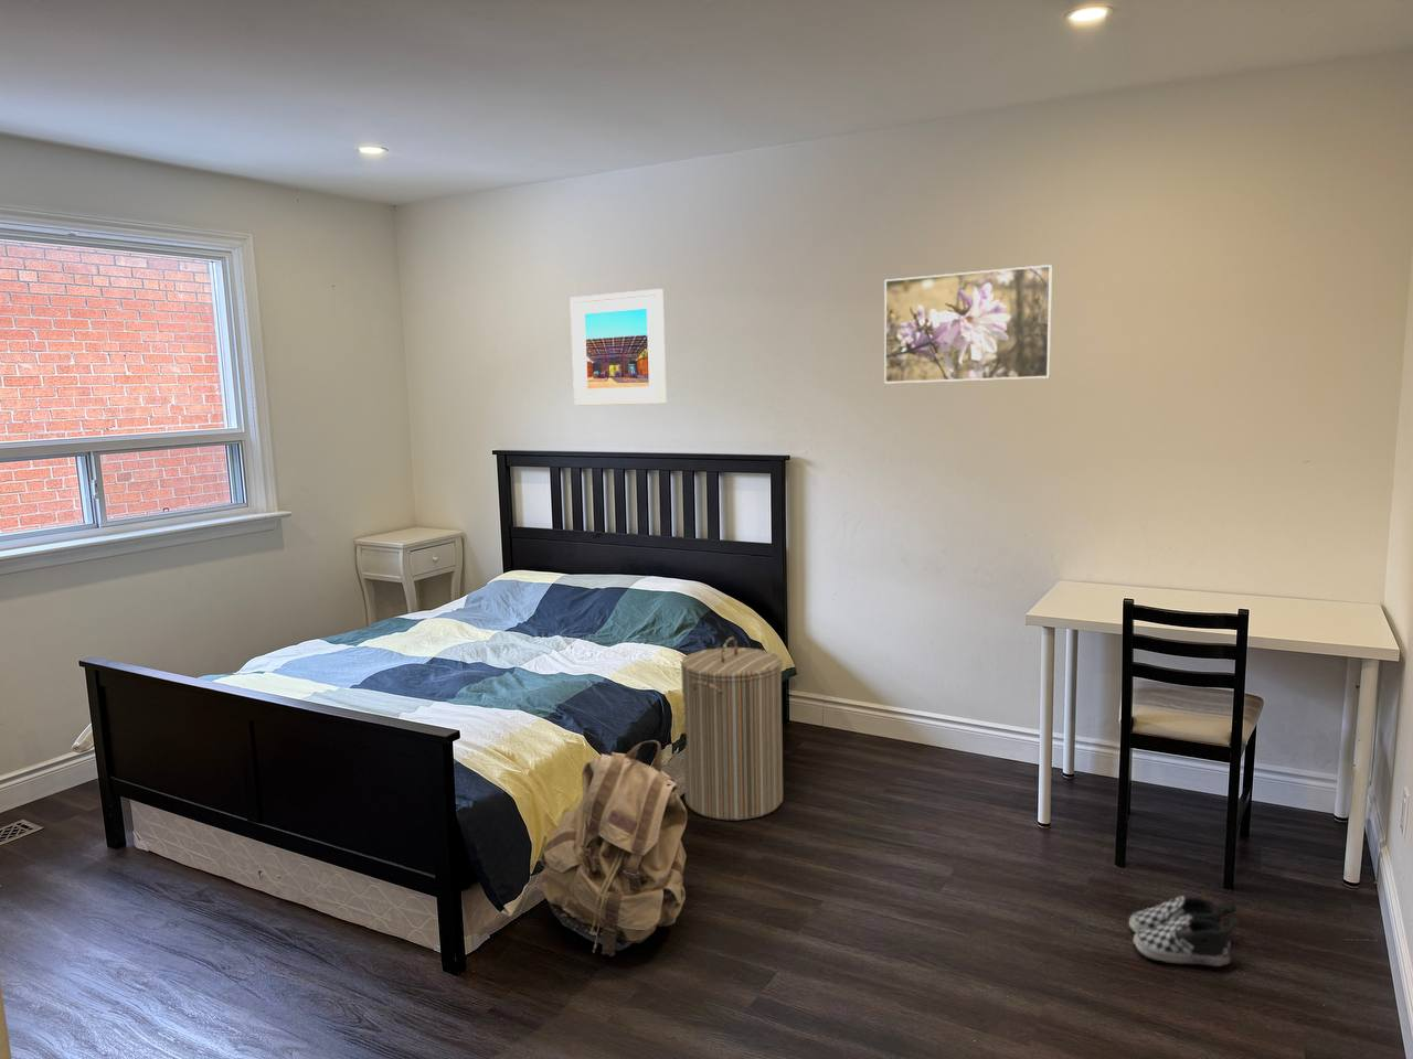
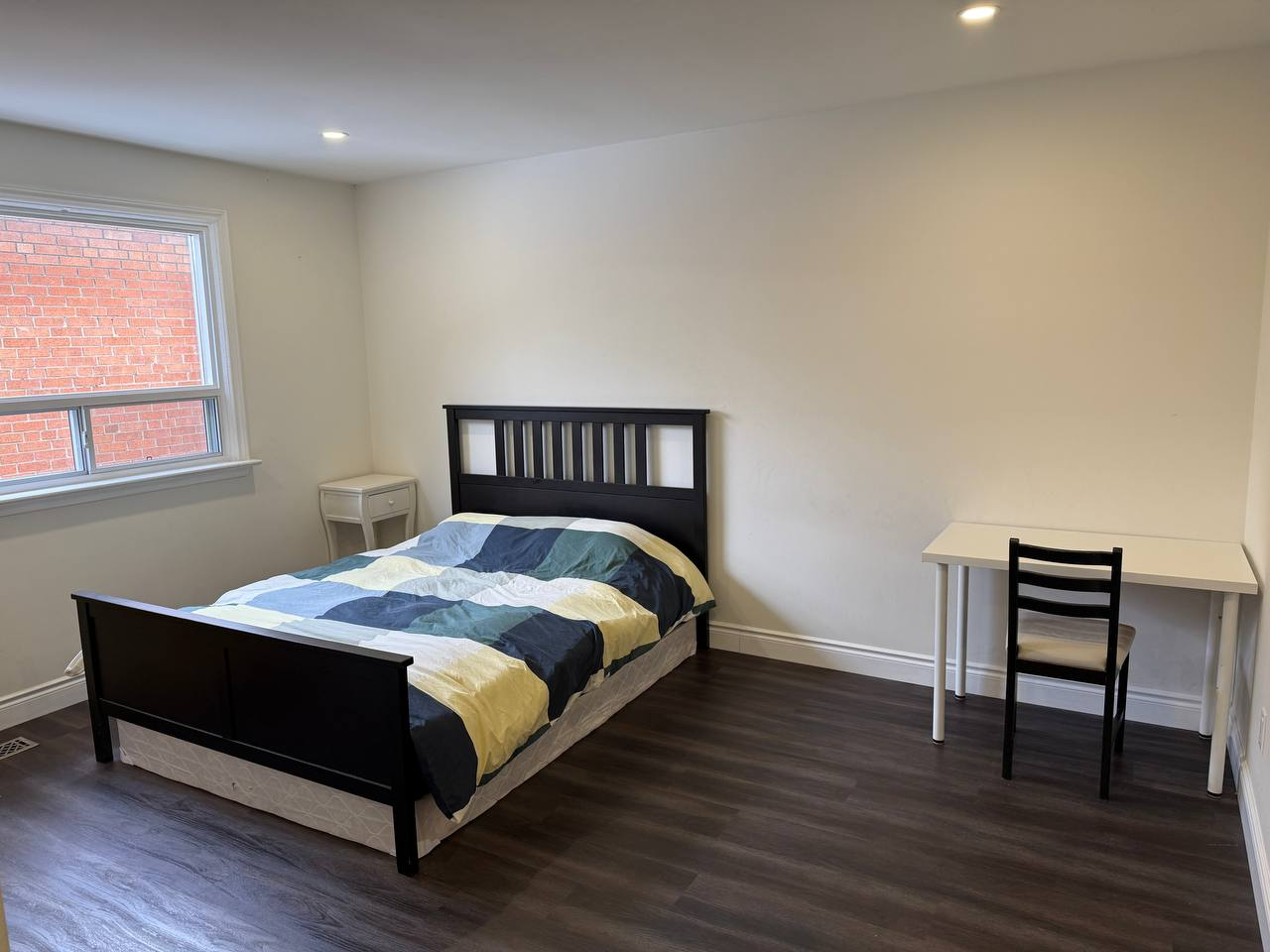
- laundry hamper (732, 719)
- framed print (964, 327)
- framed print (617, 348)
- backpack (613, 833)
- shoe (1184, 922)
